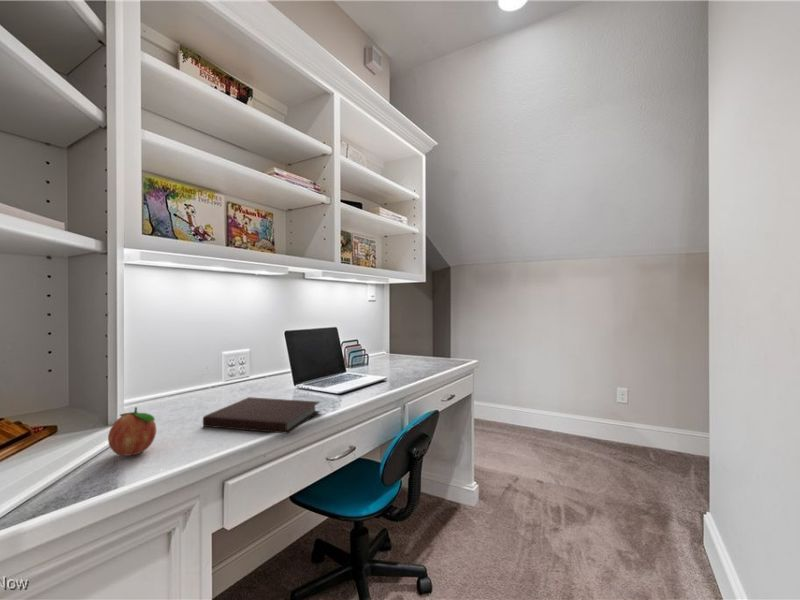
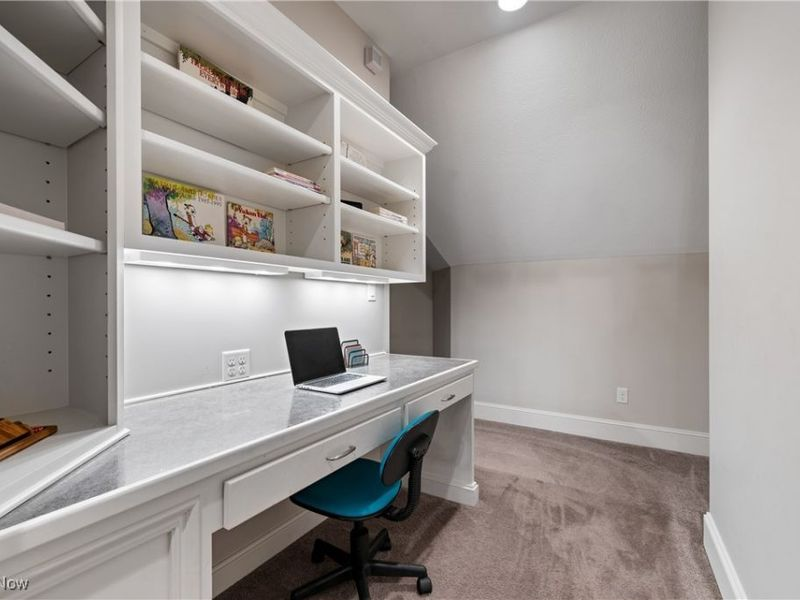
- fruit (132, 430)
- notebook (265, 413)
